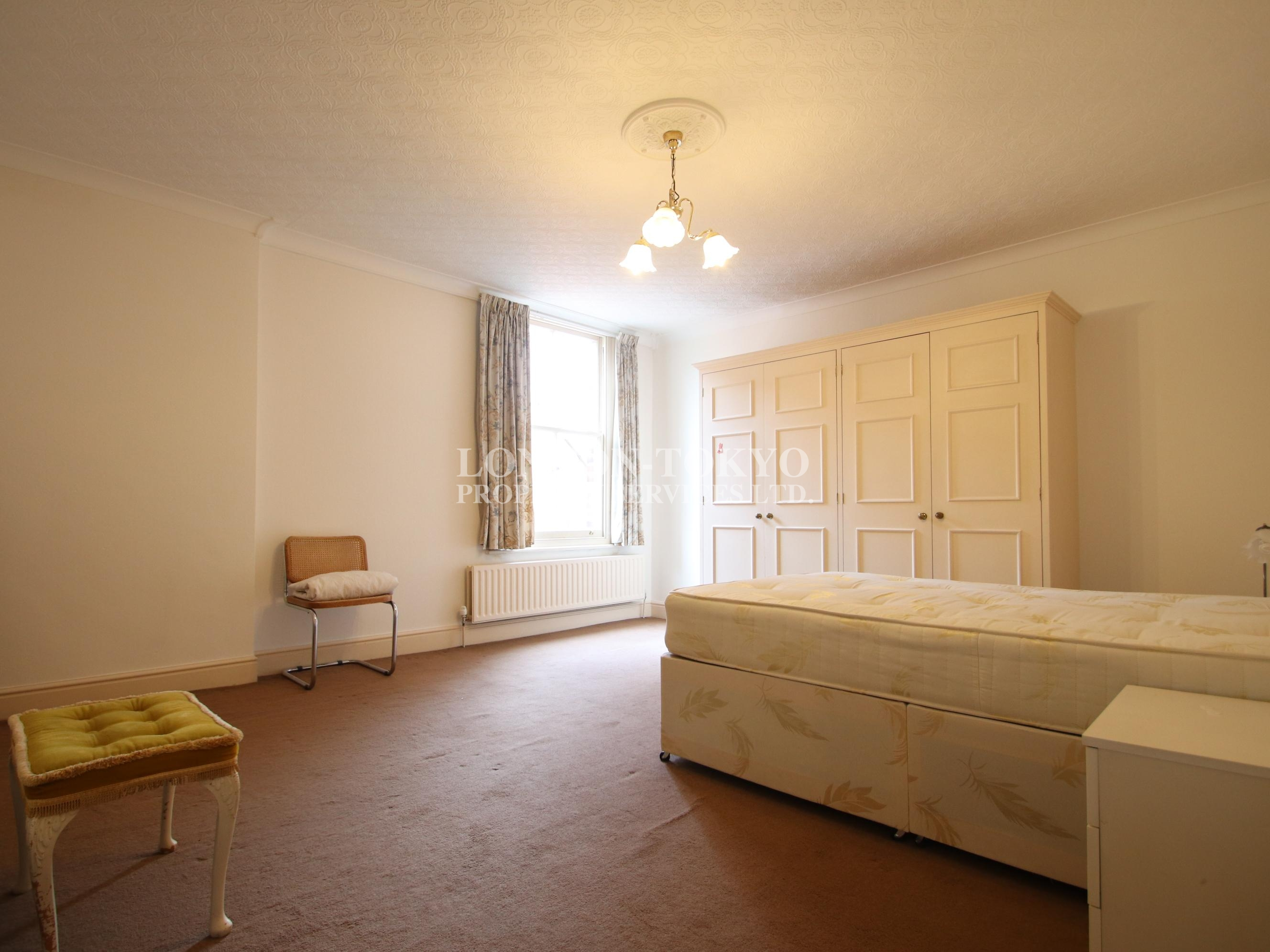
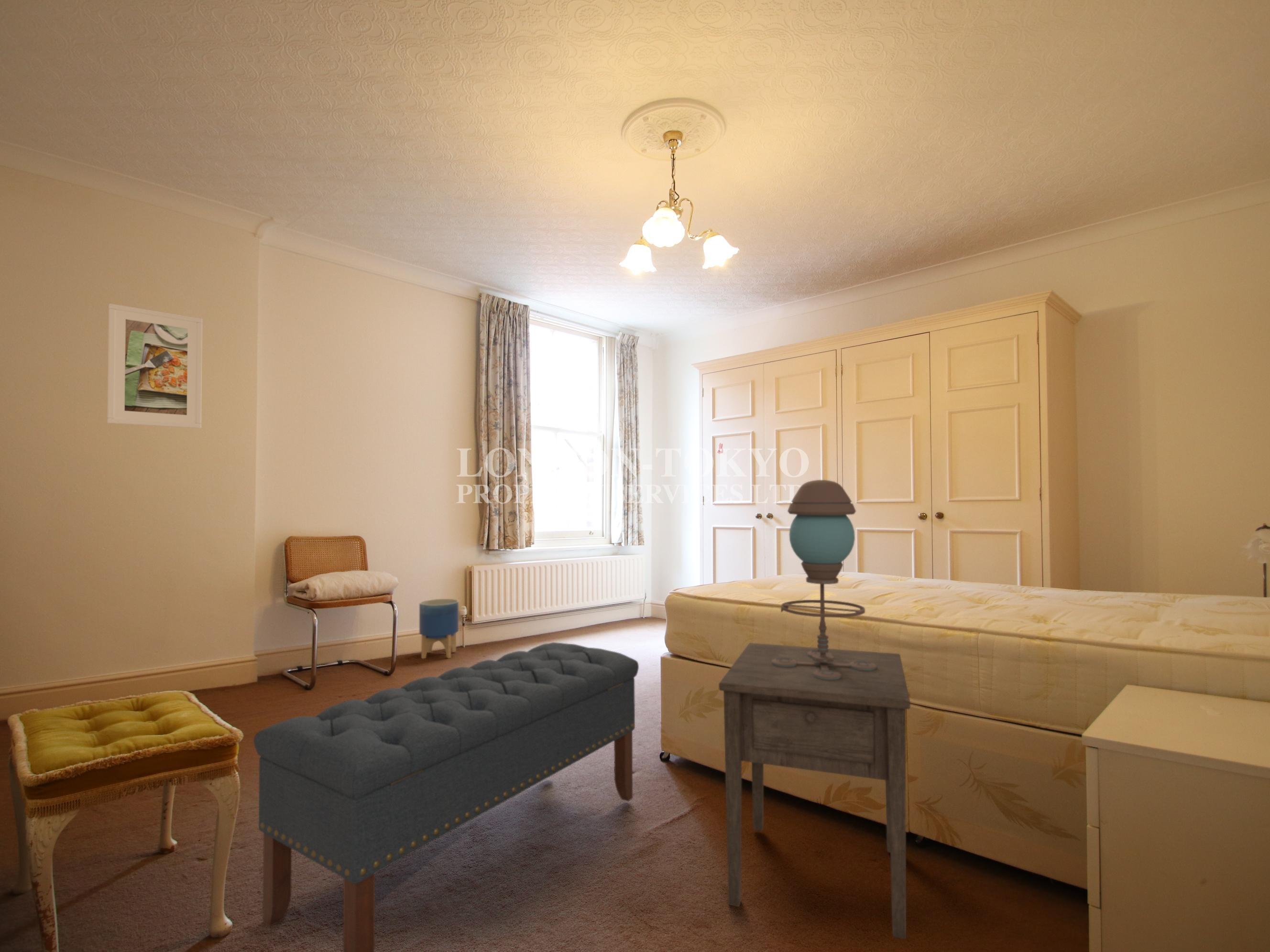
+ planter (439, 628)
+ bench (479, 765)
+ nightstand (817, 771)
+ table lamp (822, 572)
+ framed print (157, 368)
